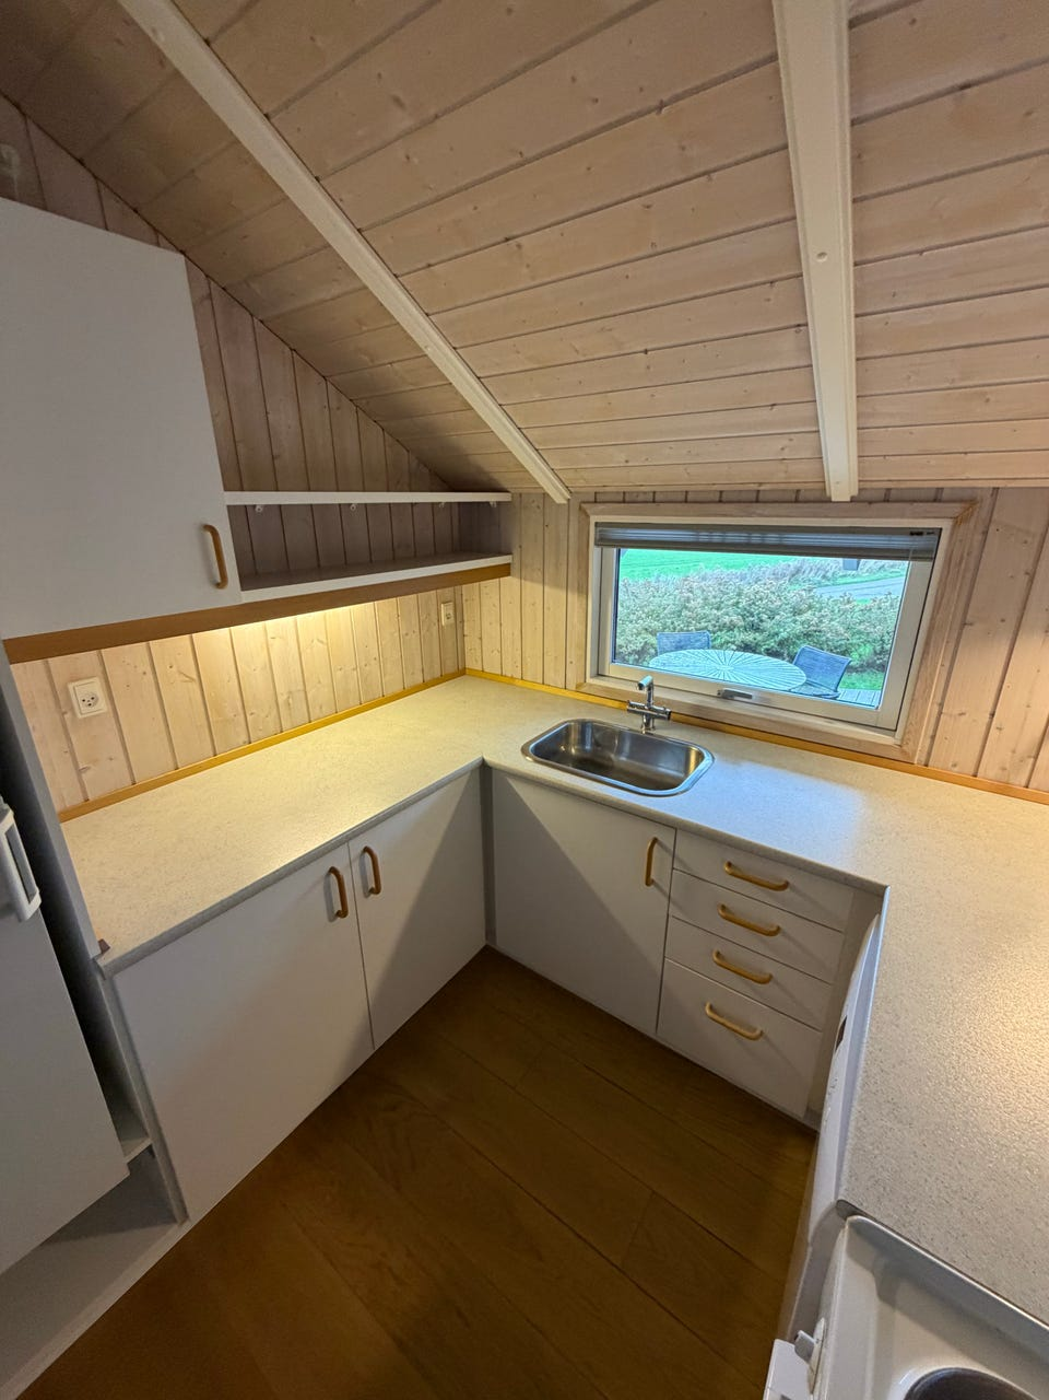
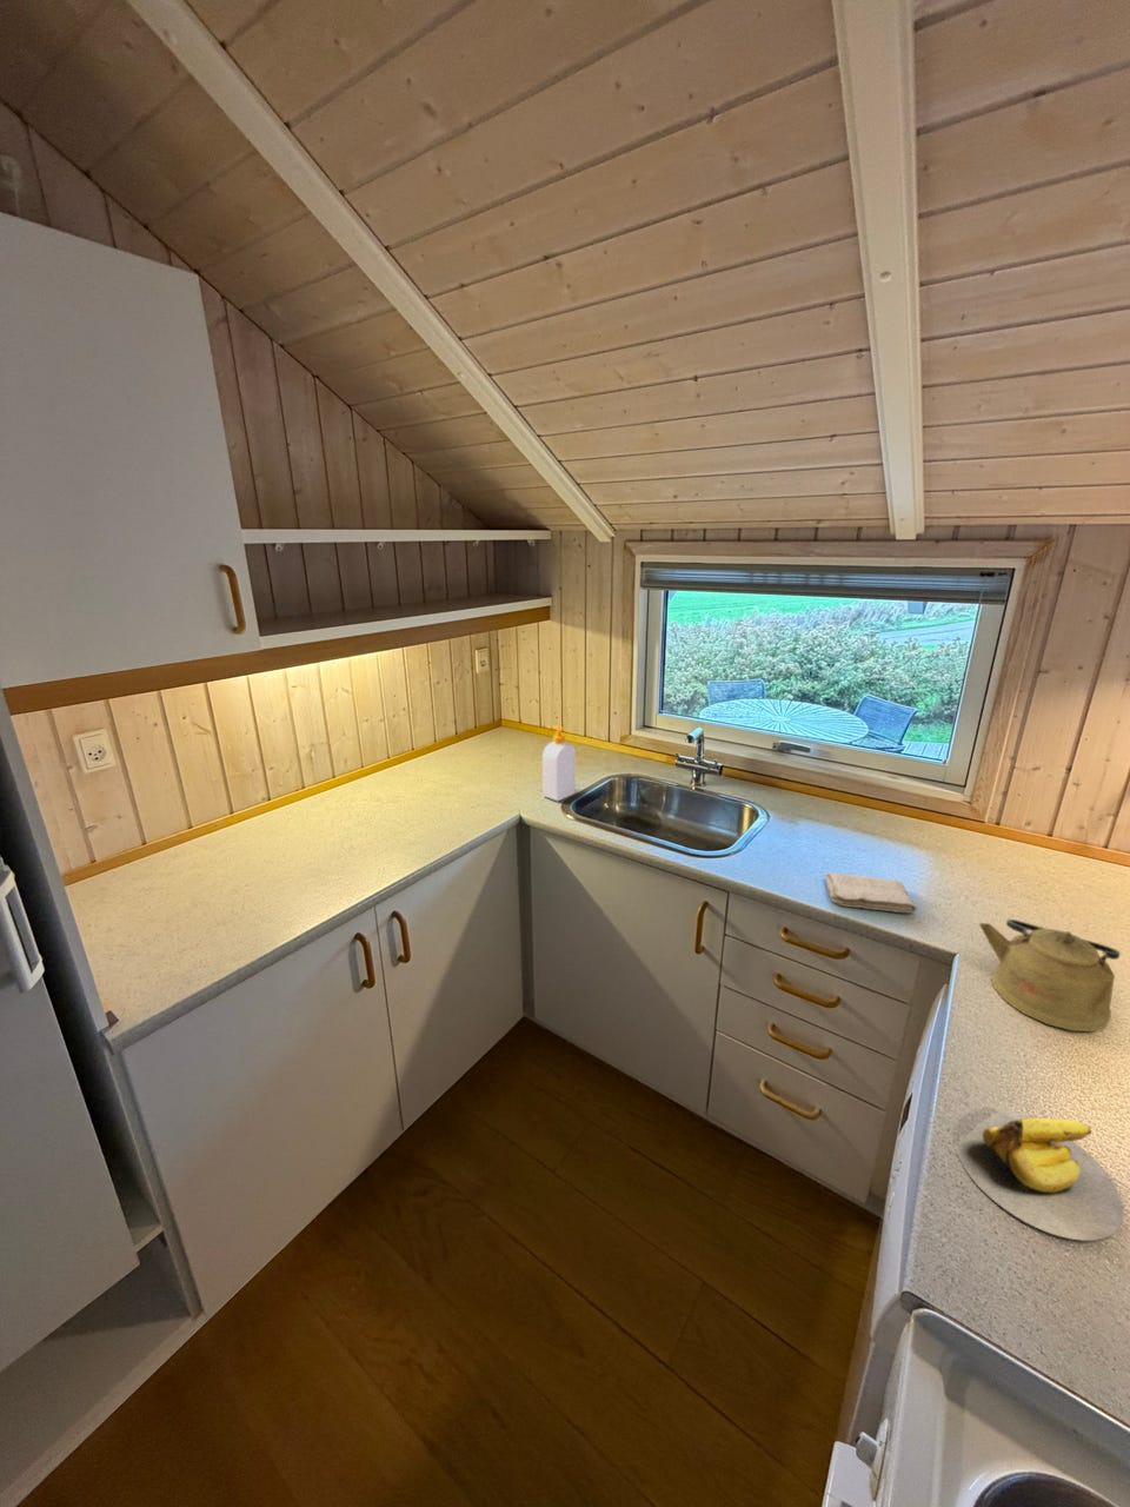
+ kettle (1045, 960)
+ banana (1041, 1142)
+ washcloth (868, 890)
+ soap bottle (558, 761)
